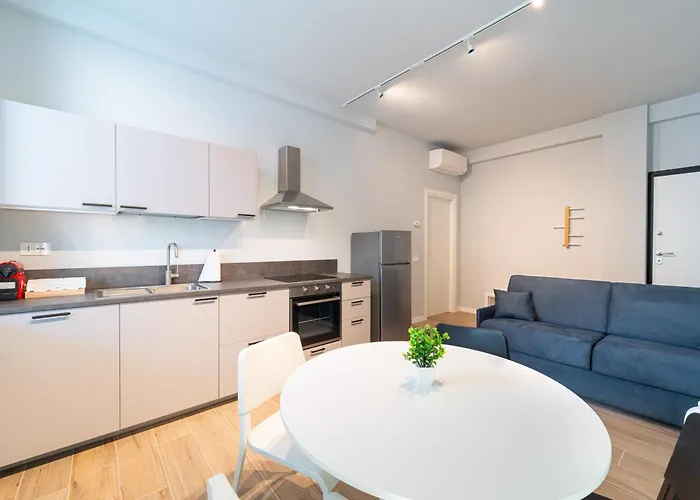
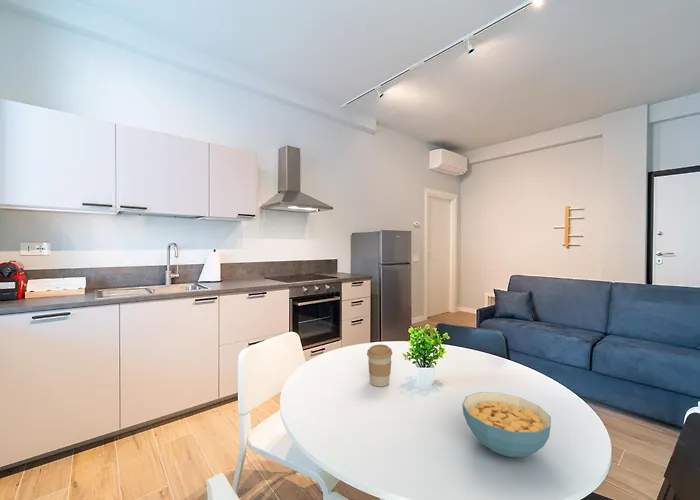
+ coffee cup (379, 364)
+ cereal bowl (504, 429)
